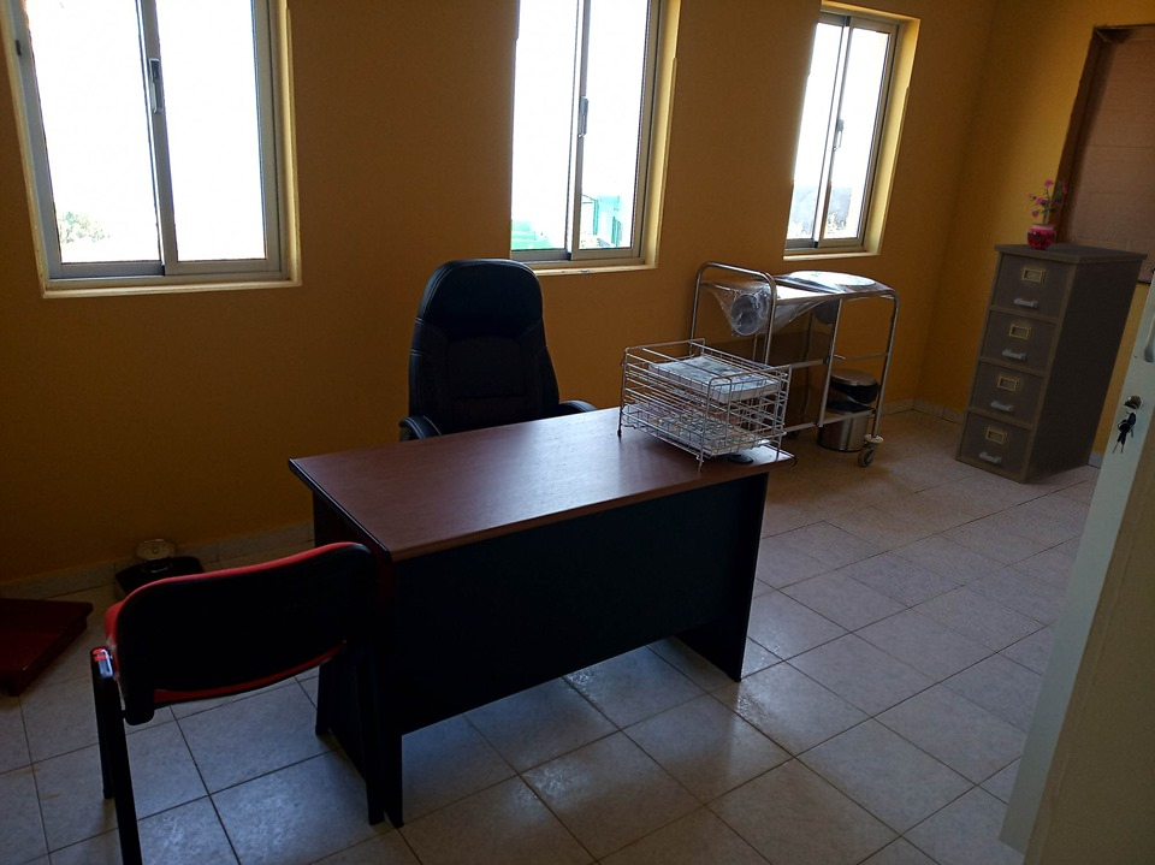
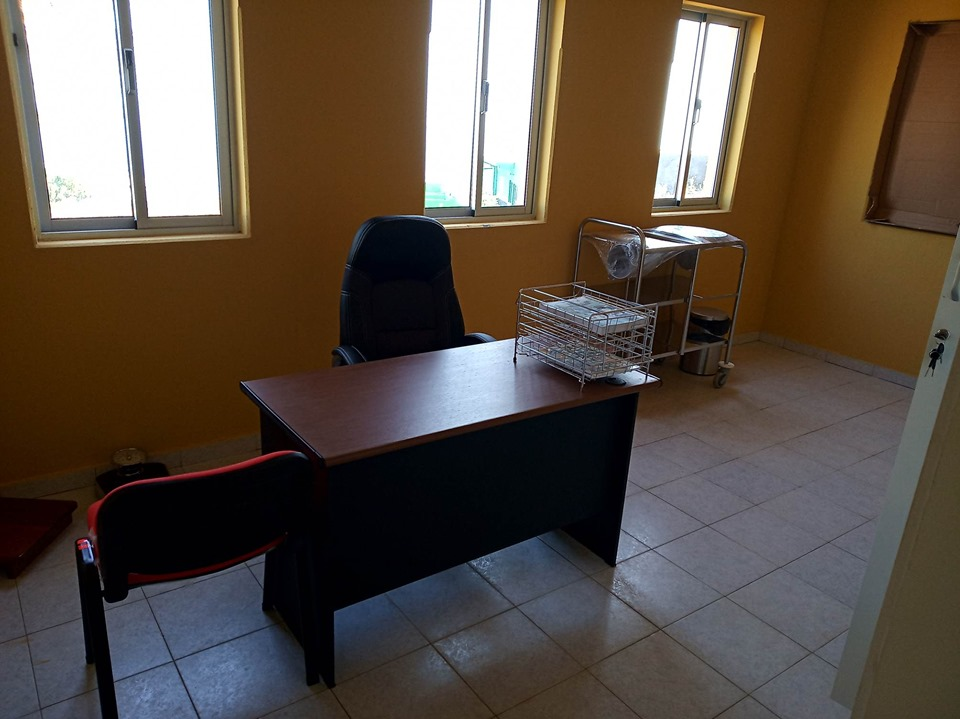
- filing cabinet (1044, 360)
- potted plant (1047, 213)
